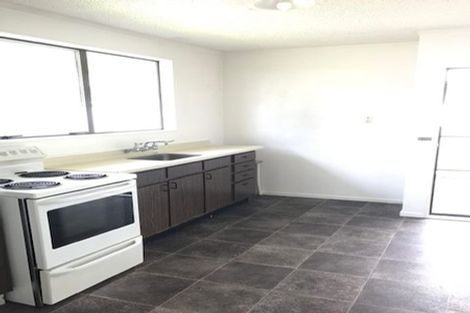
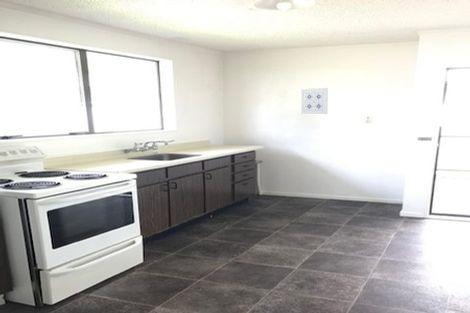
+ wall art (314, 101)
